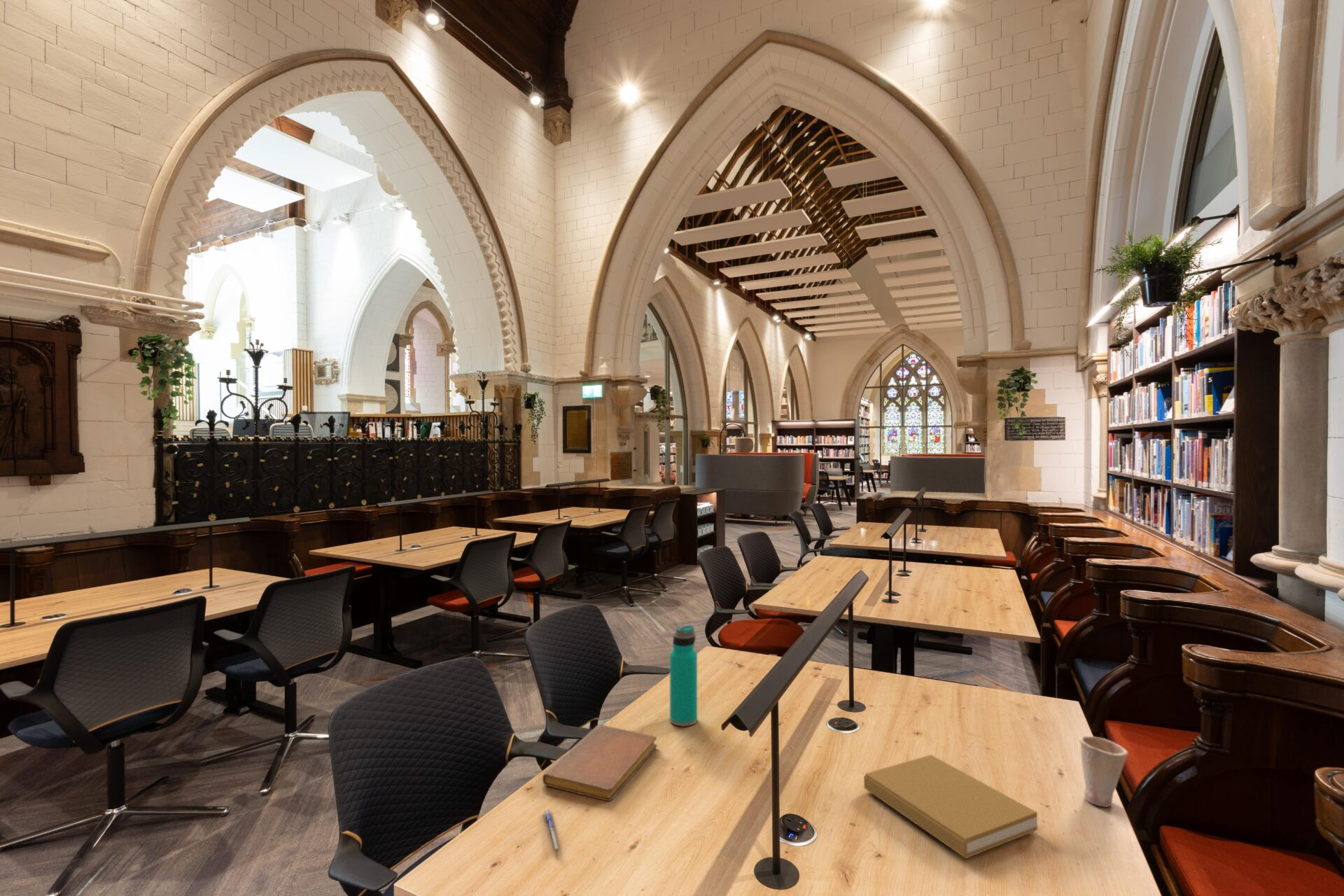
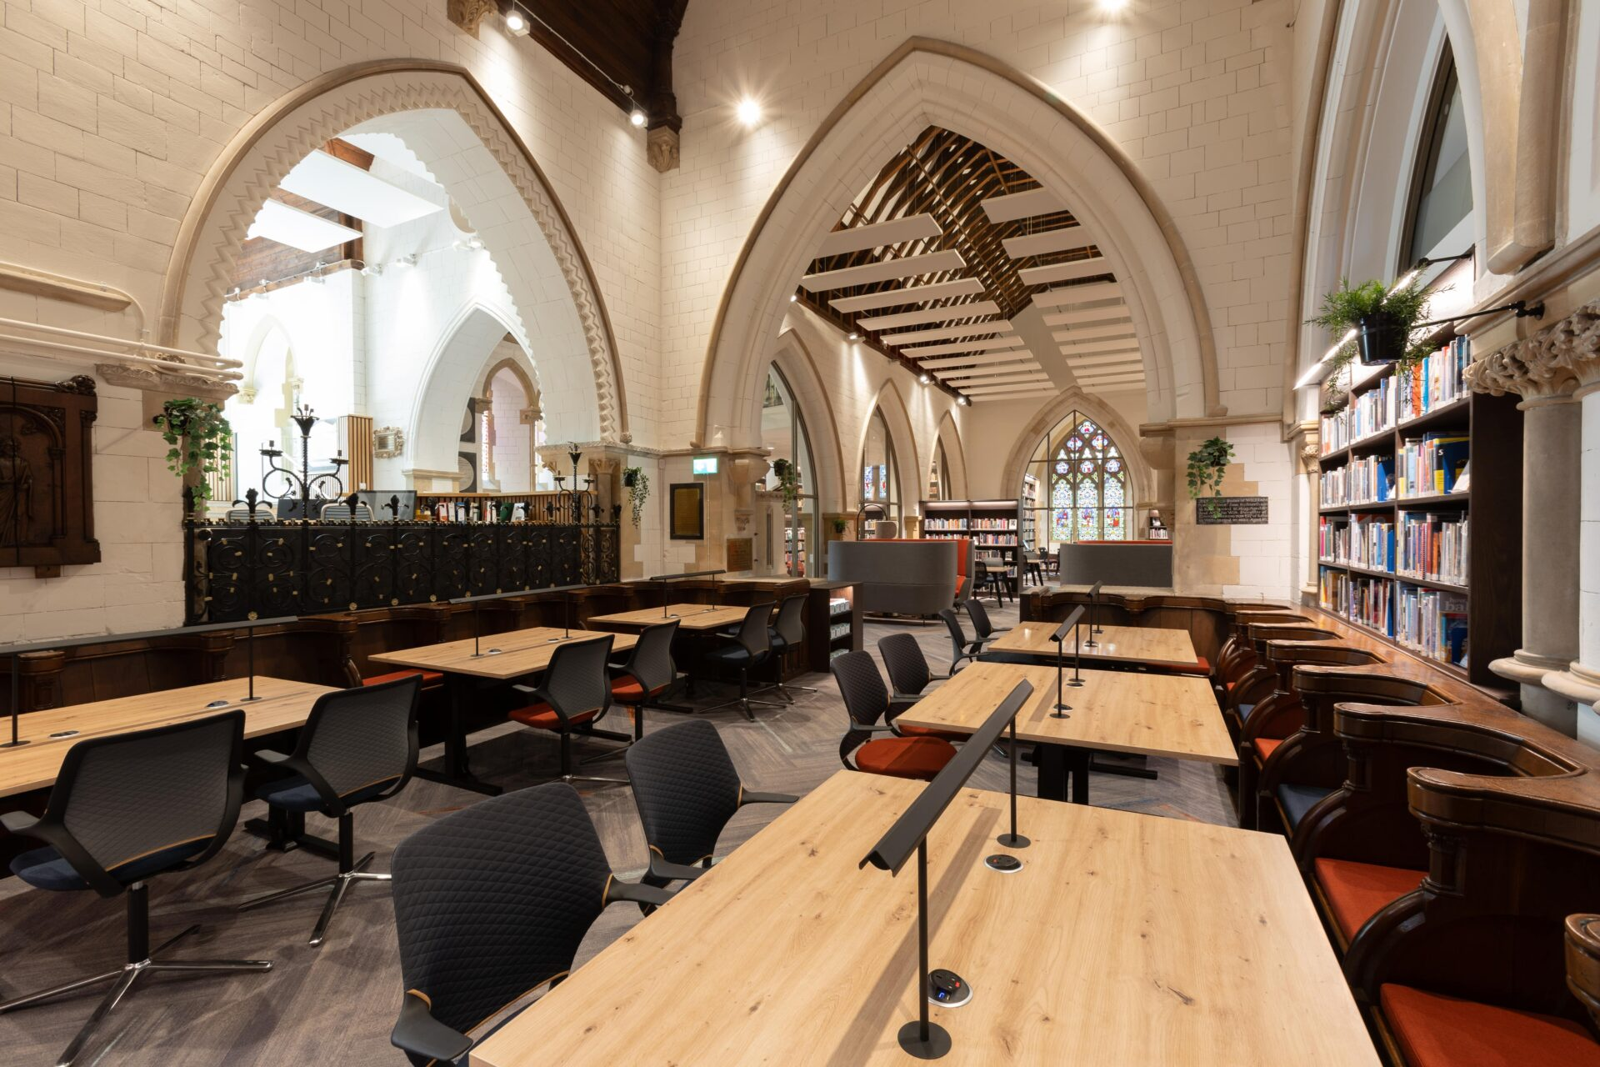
- book (945, 800)
- pen (552, 830)
- cup (1102, 772)
- notebook (603, 759)
- water bottle (683, 673)
